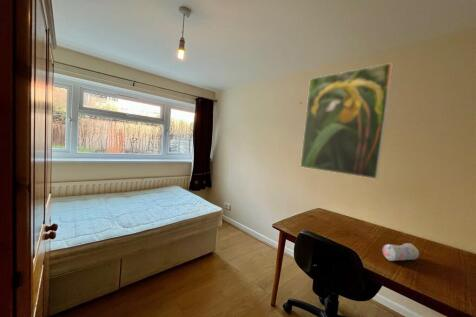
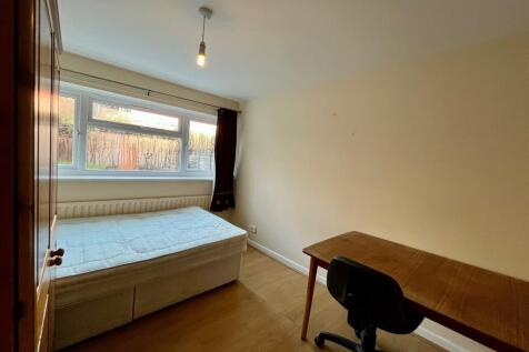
- pencil case (400, 251)
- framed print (339, 123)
